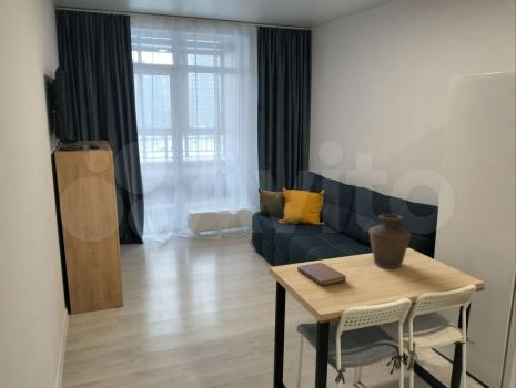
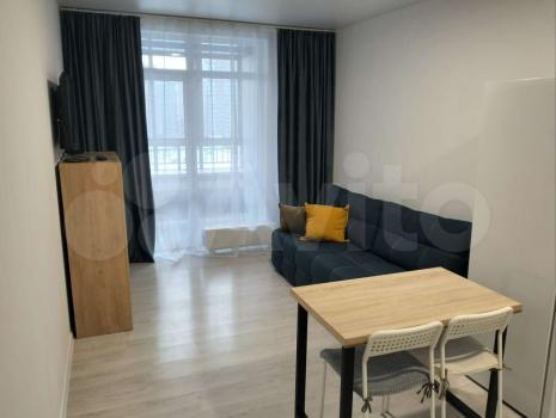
- vase (388, 239)
- notebook (321, 273)
